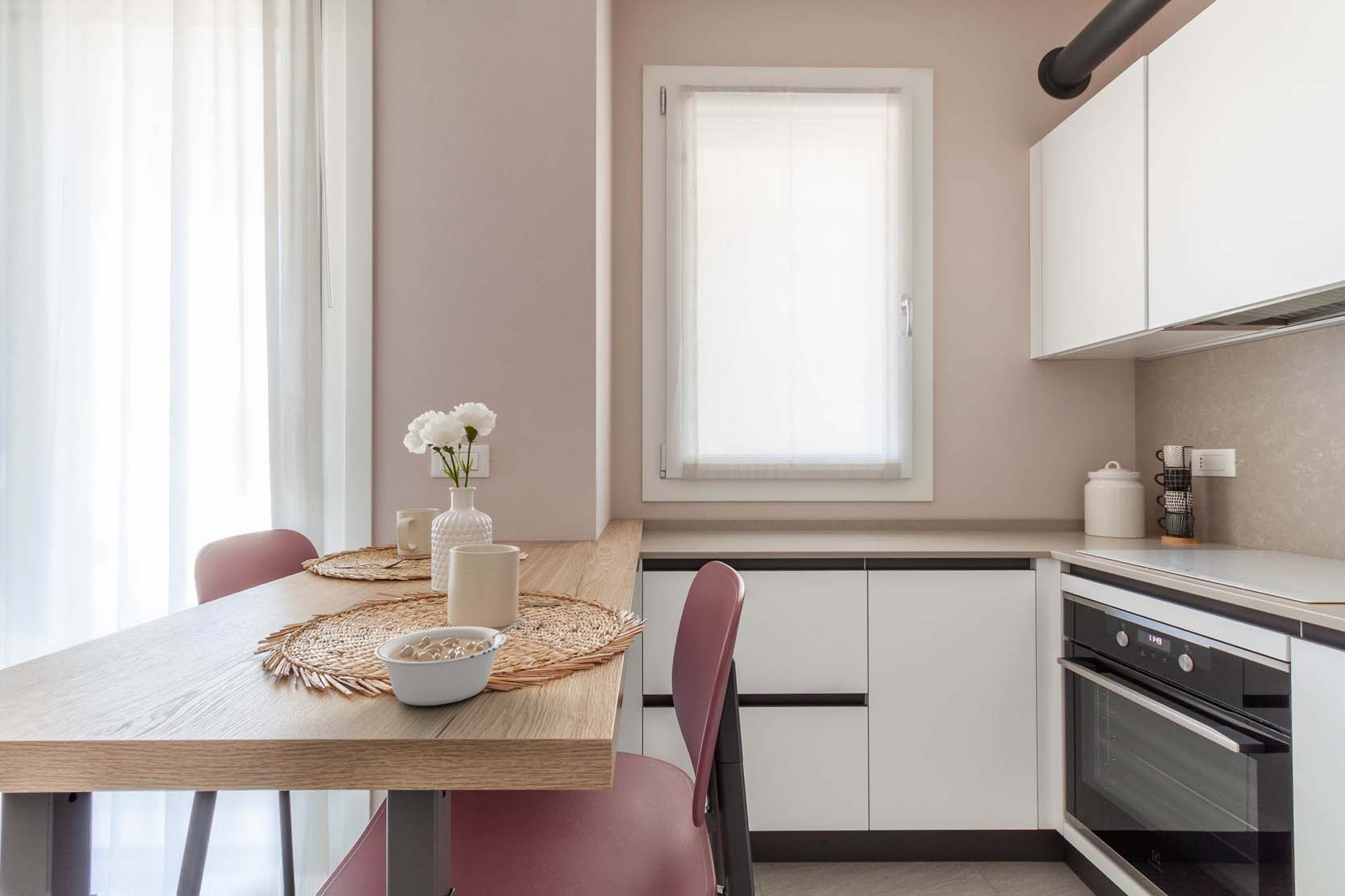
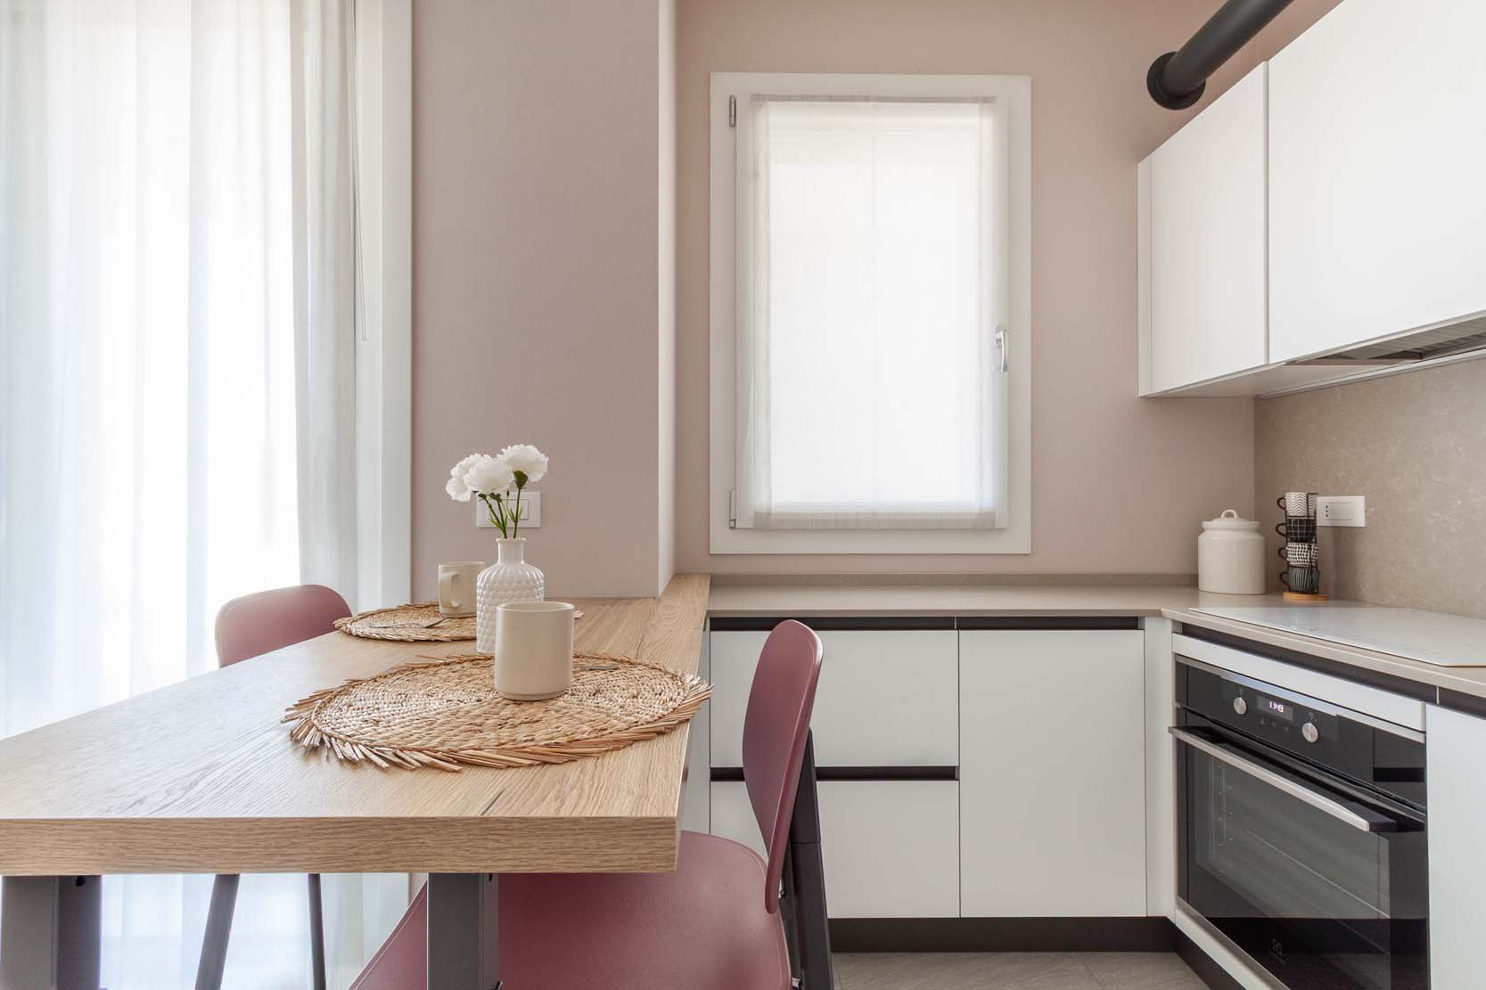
- legume (445, 660)
